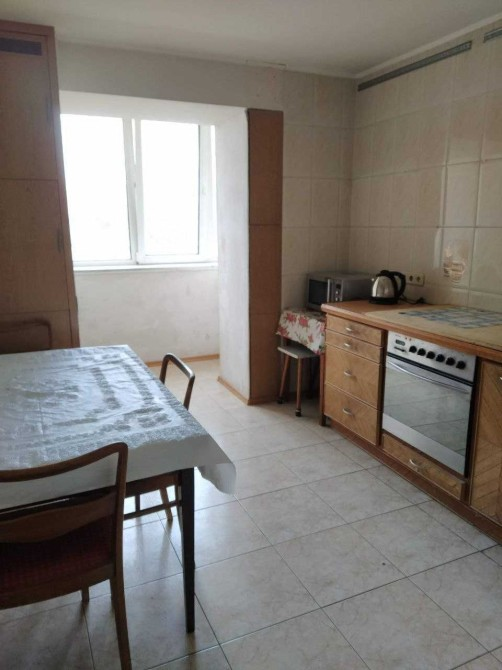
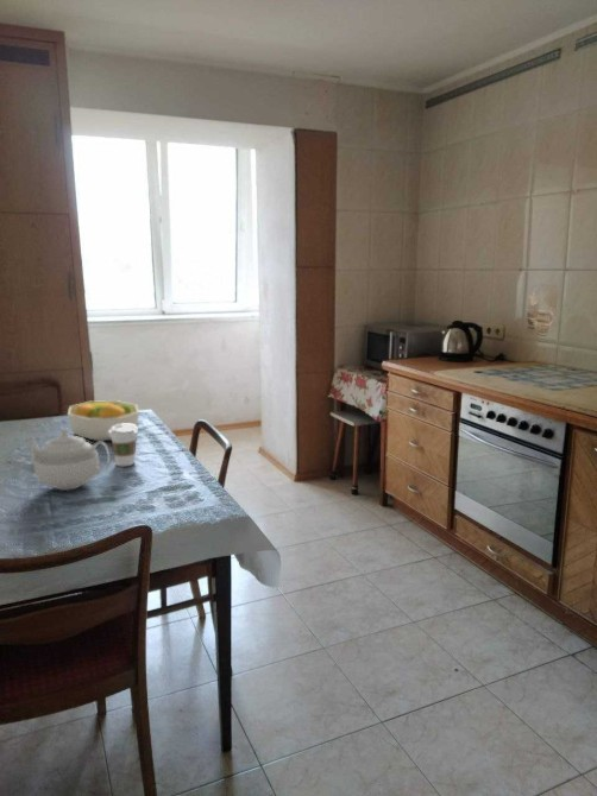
+ coffee cup (124, 444)
+ fruit bowl (103, 415)
+ teapot (68, 457)
